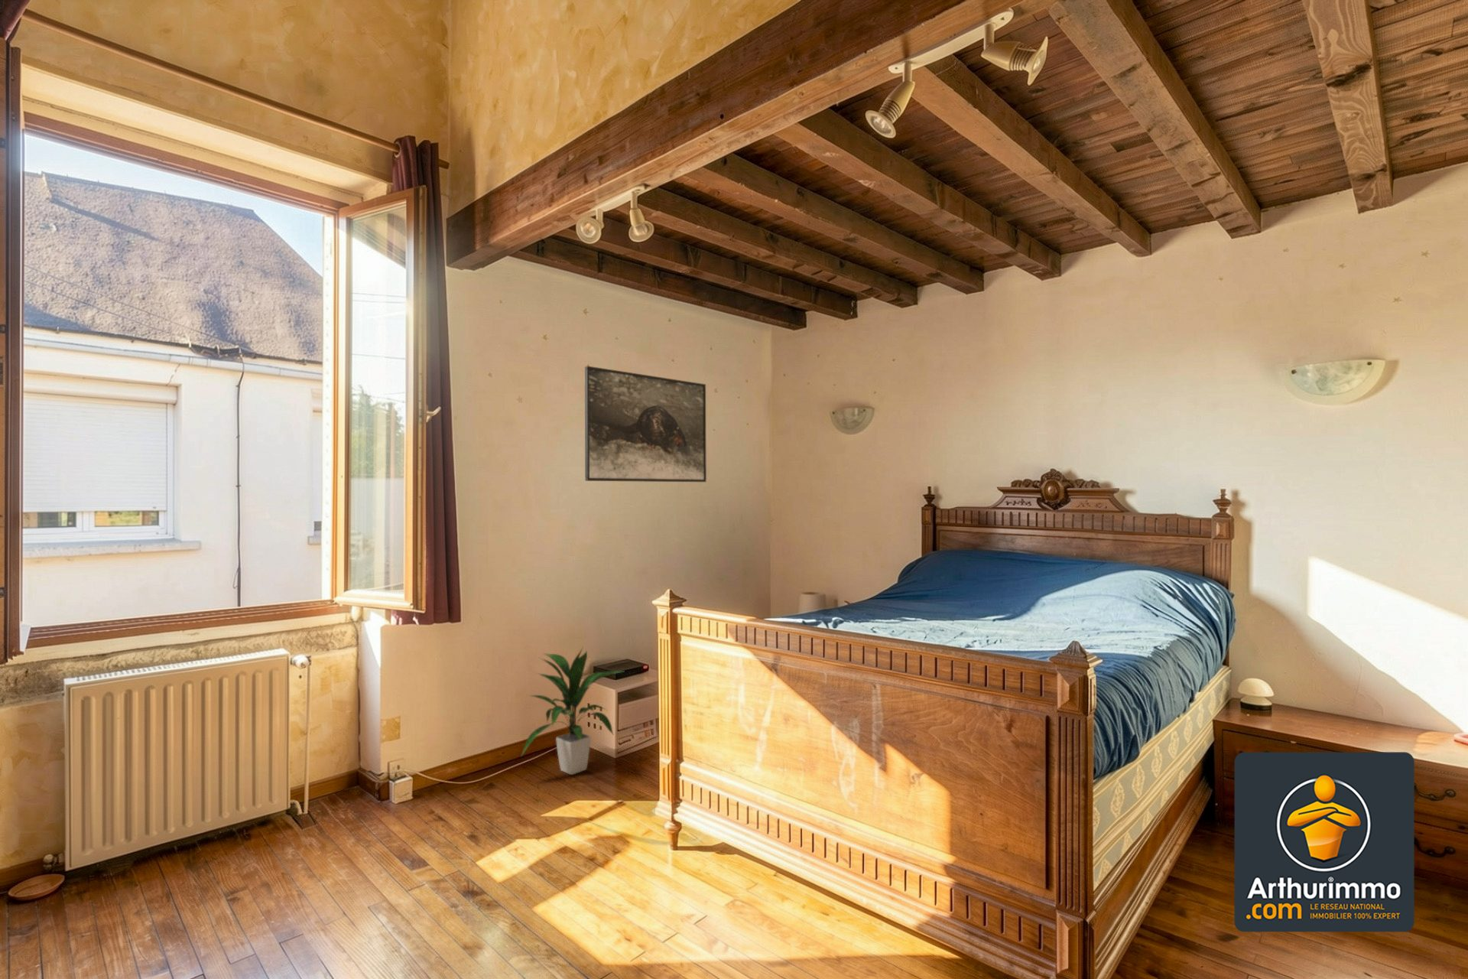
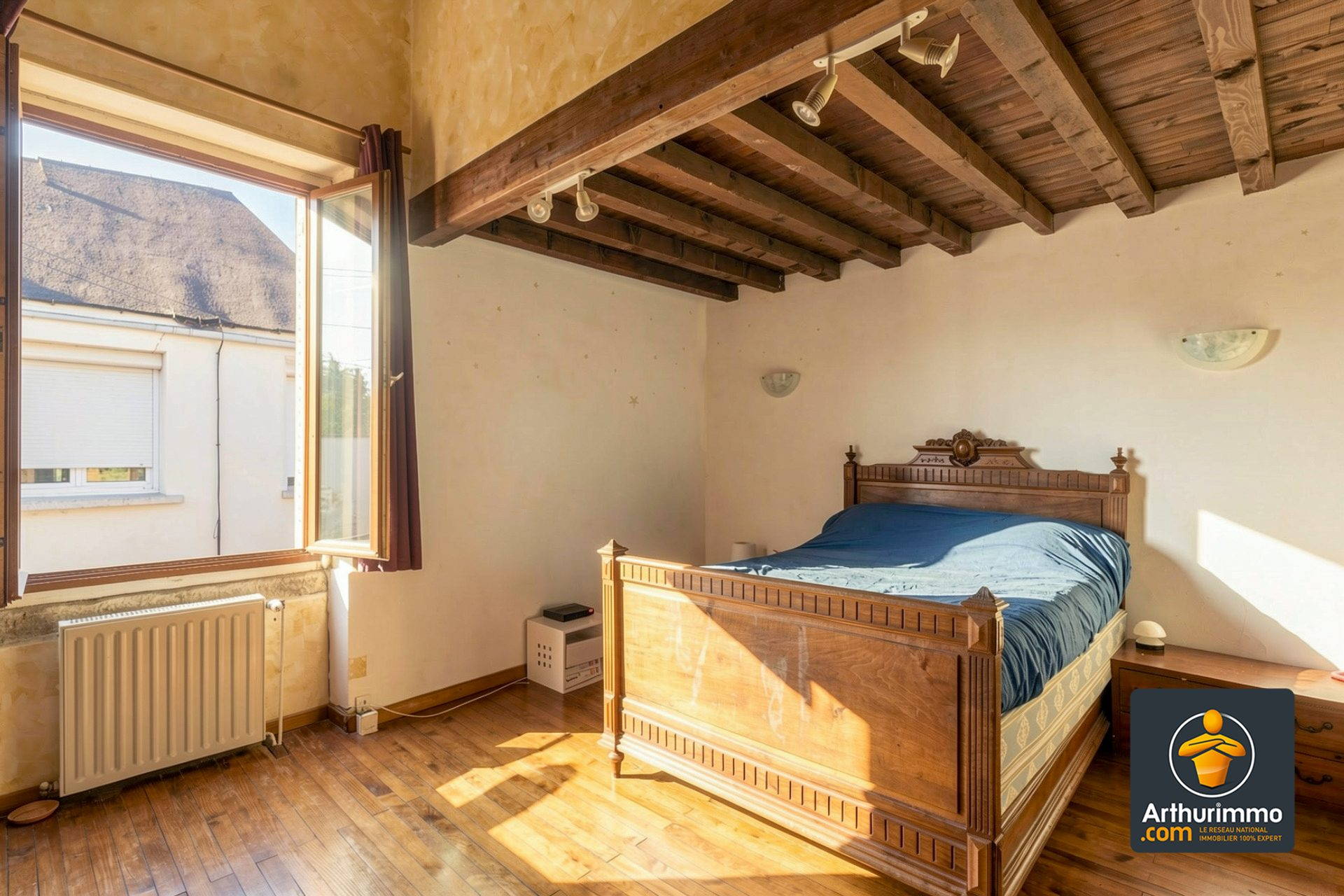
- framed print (650, 428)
- indoor plant (568, 708)
